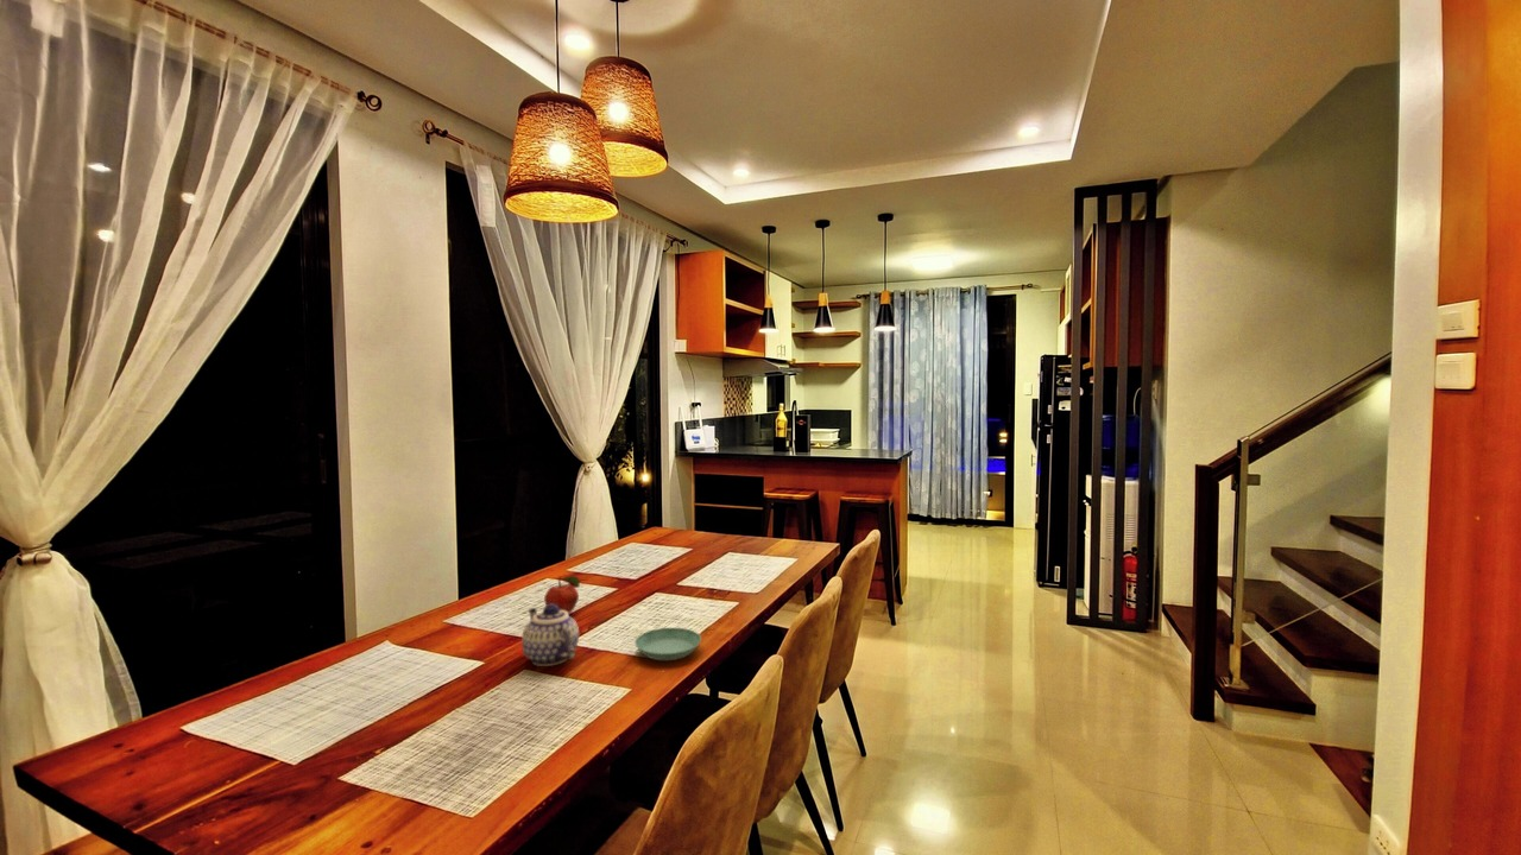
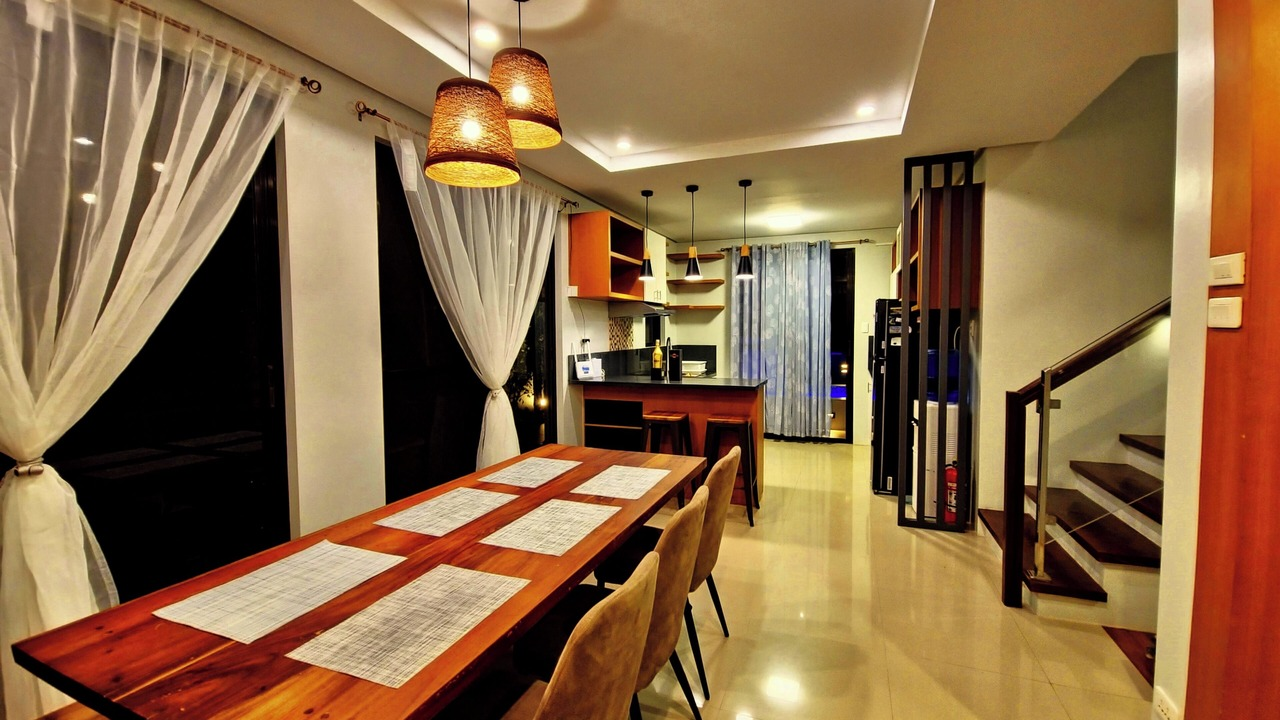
- fruit (563, 595)
- teapot (550, 631)
- saucer (668, 645)
